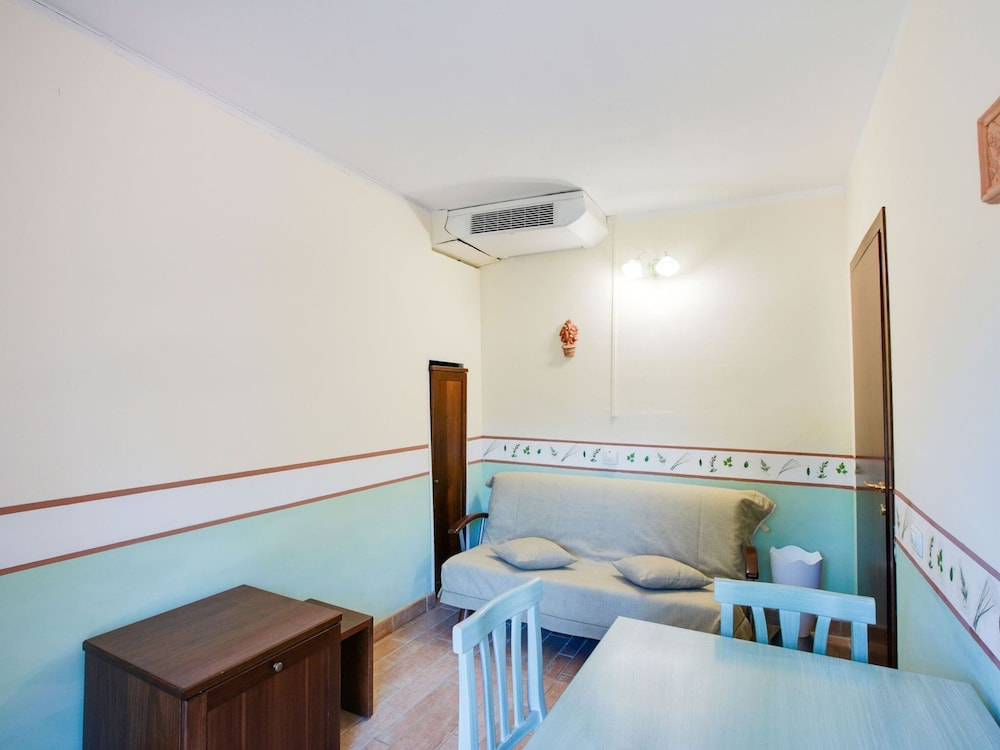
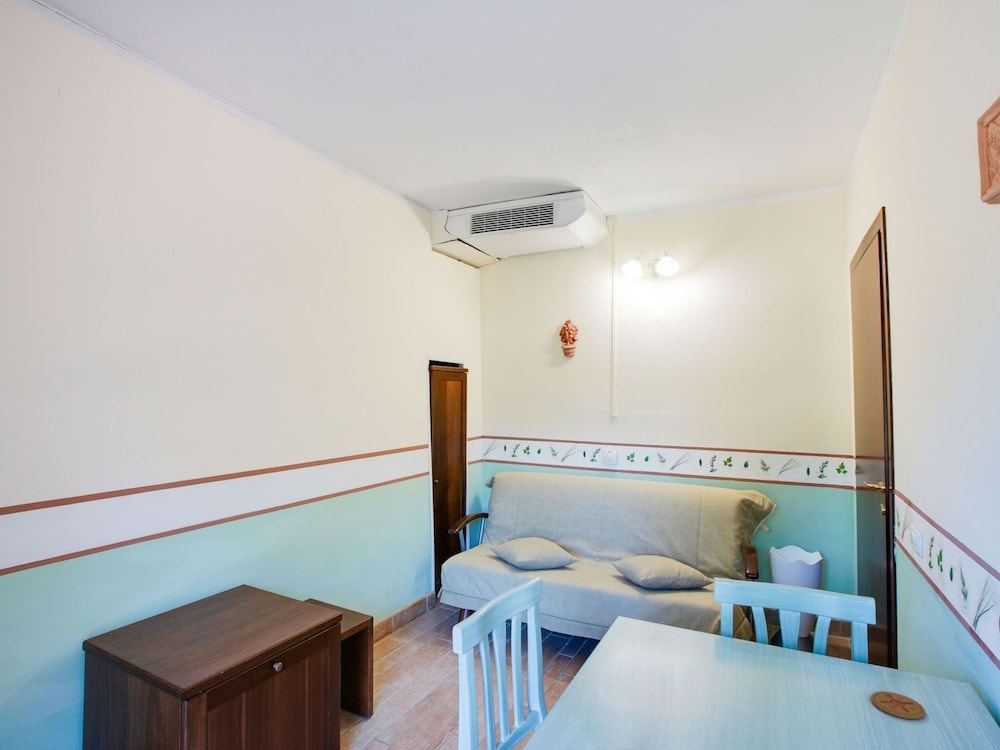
+ coaster (897, 704)
